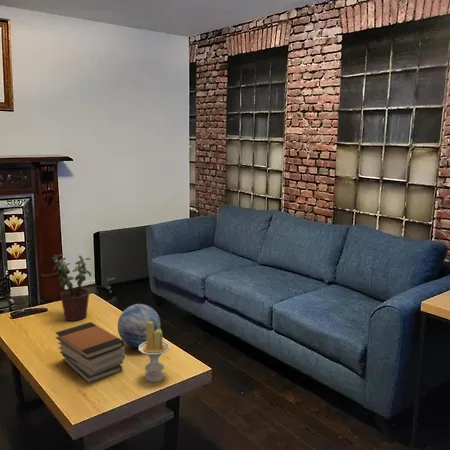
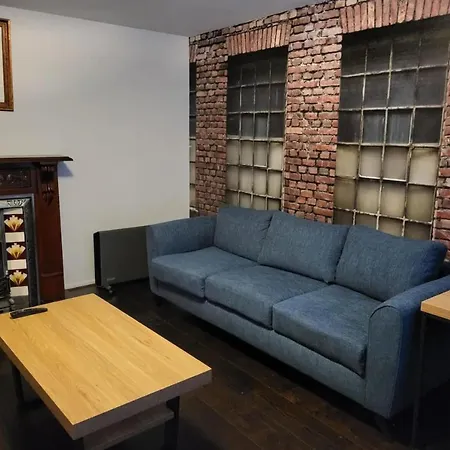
- decorative orb (139, 325)
- book stack (90, 351)
- potted plant (72, 285)
- candle (154, 349)
